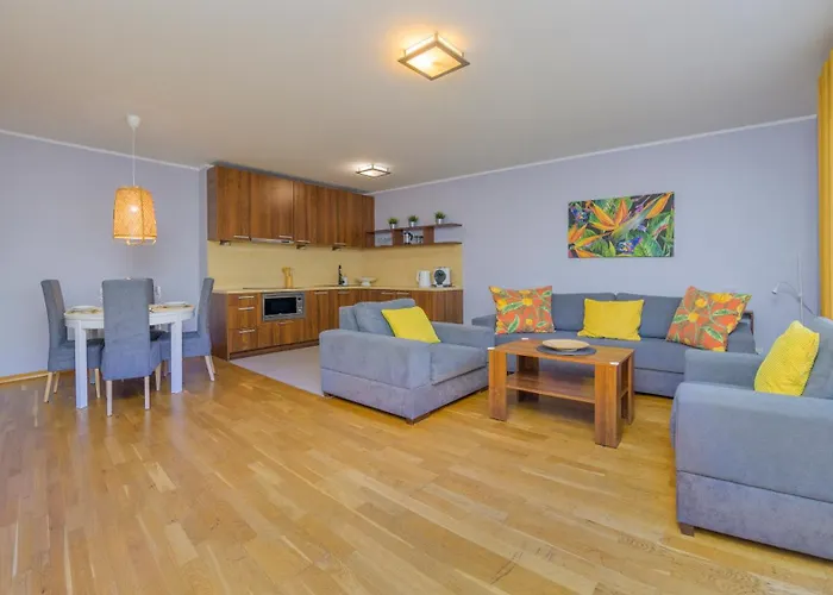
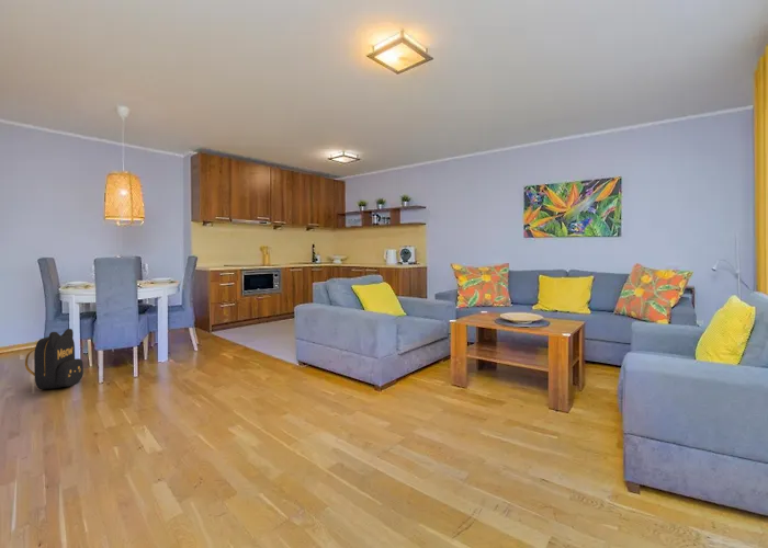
+ backpack (54, 357)
